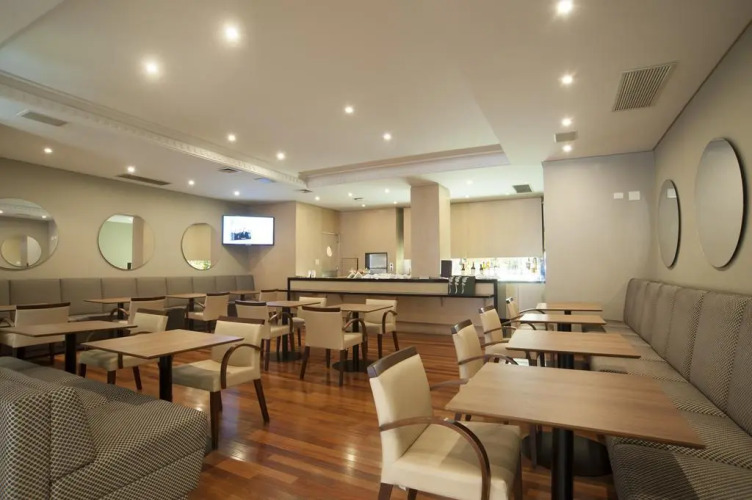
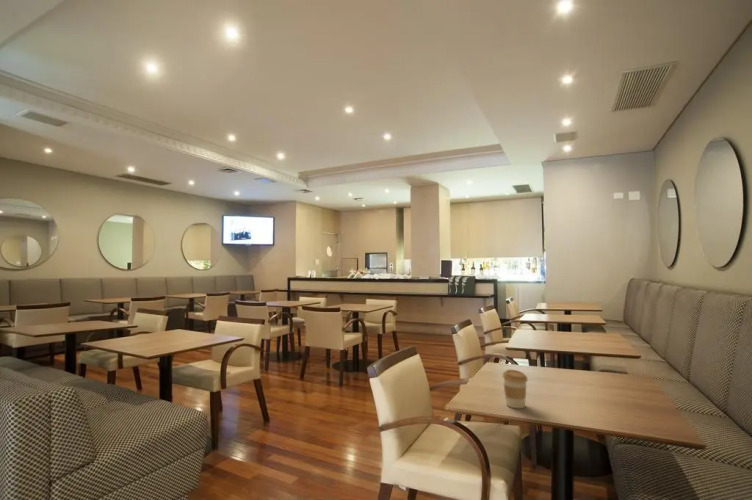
+ coffee cup (515, 388)
